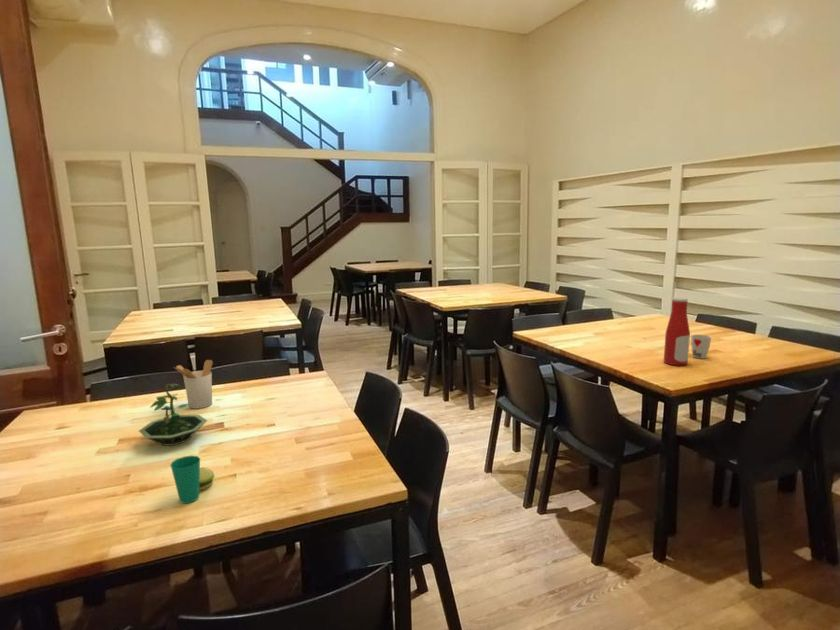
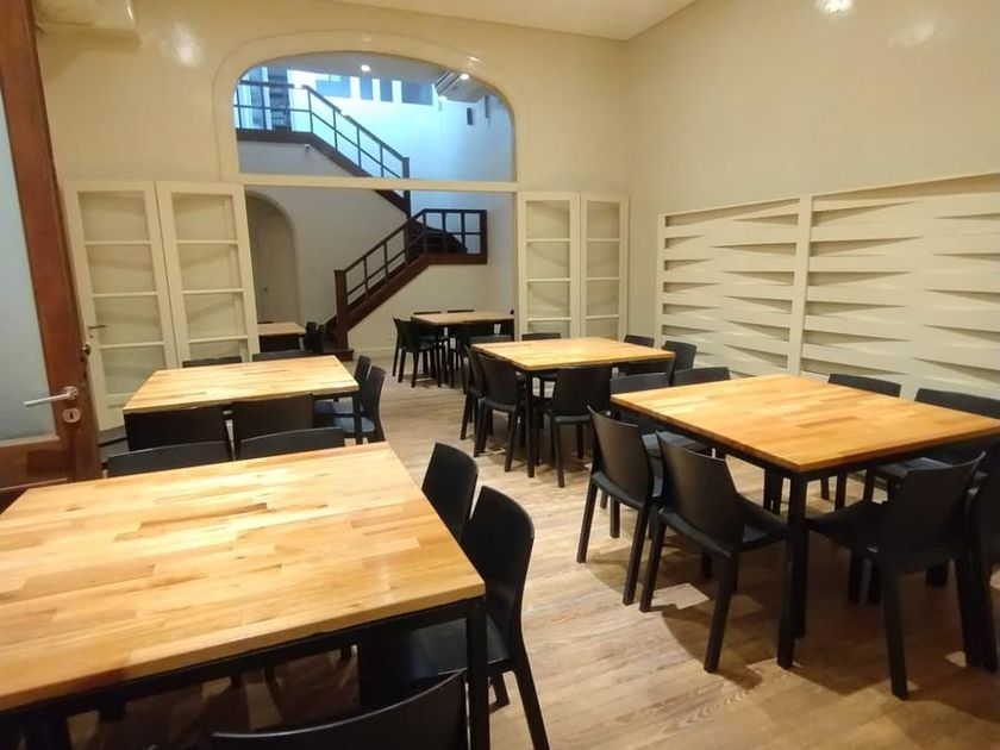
- terrarium (170, 394)
- cup (700, 346)
- bottle (677, 330)
- cup (193, 474)
- utensil holder (193, 384)
